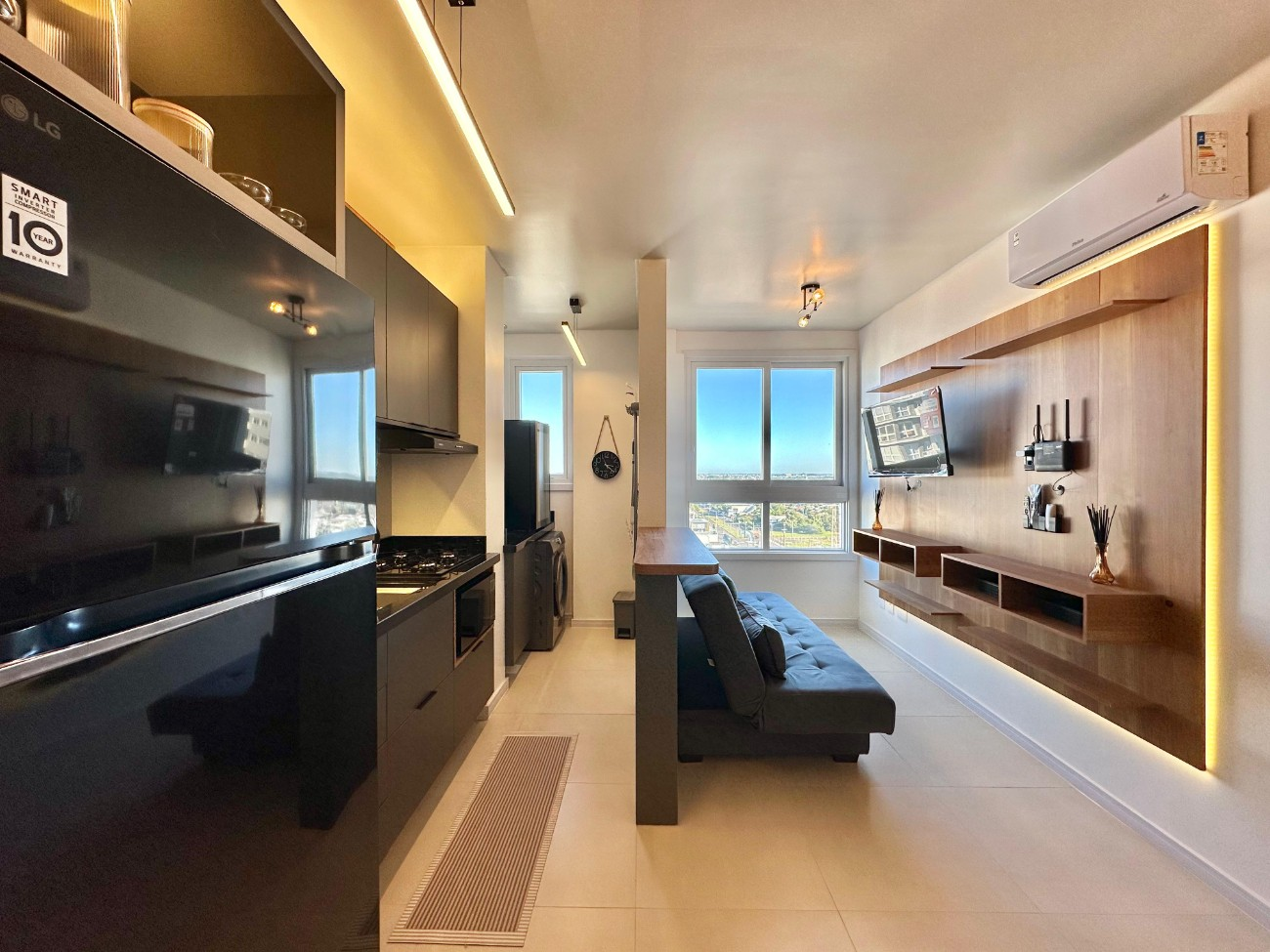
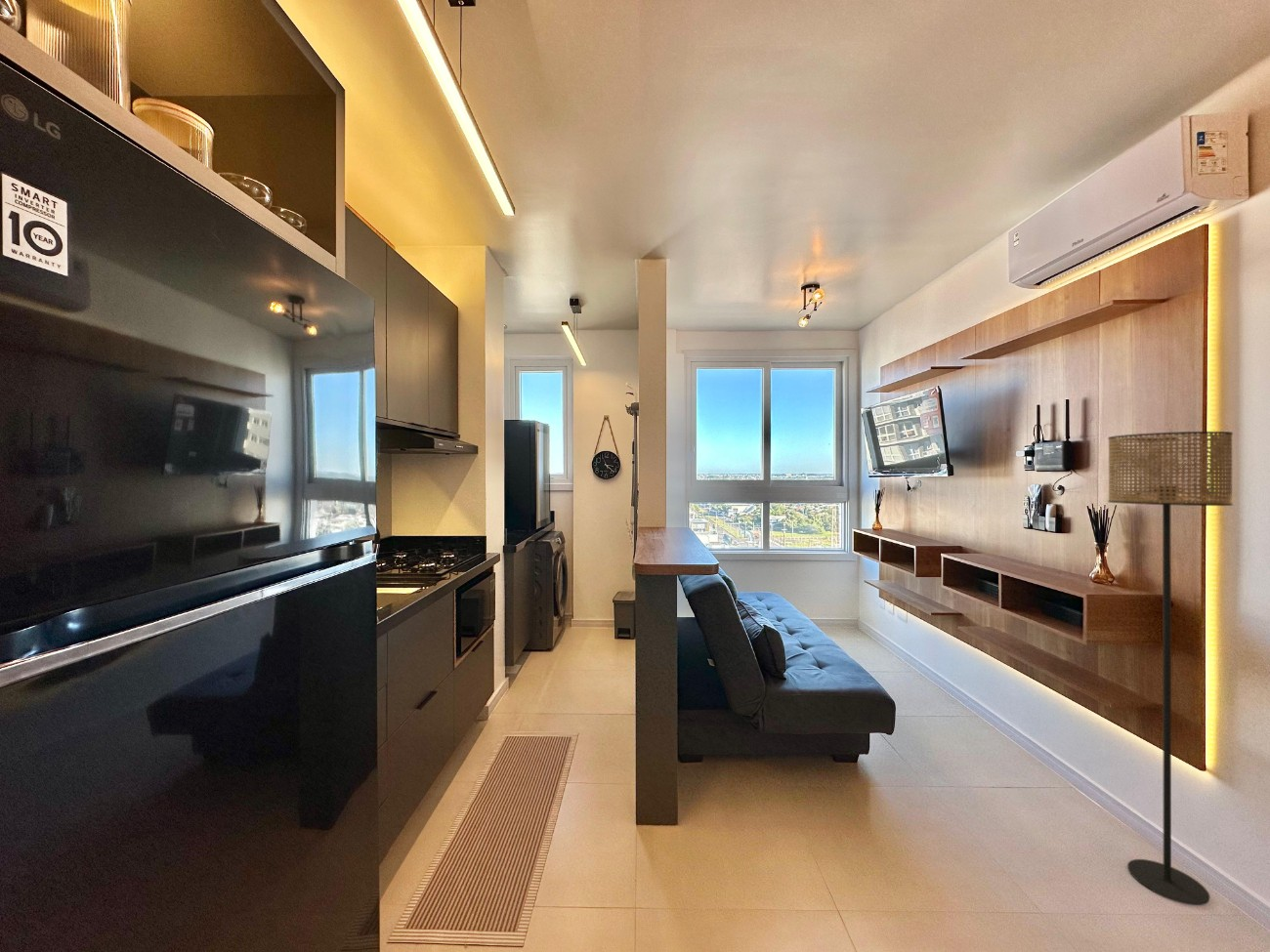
+ floor lamp (1166, 658)
